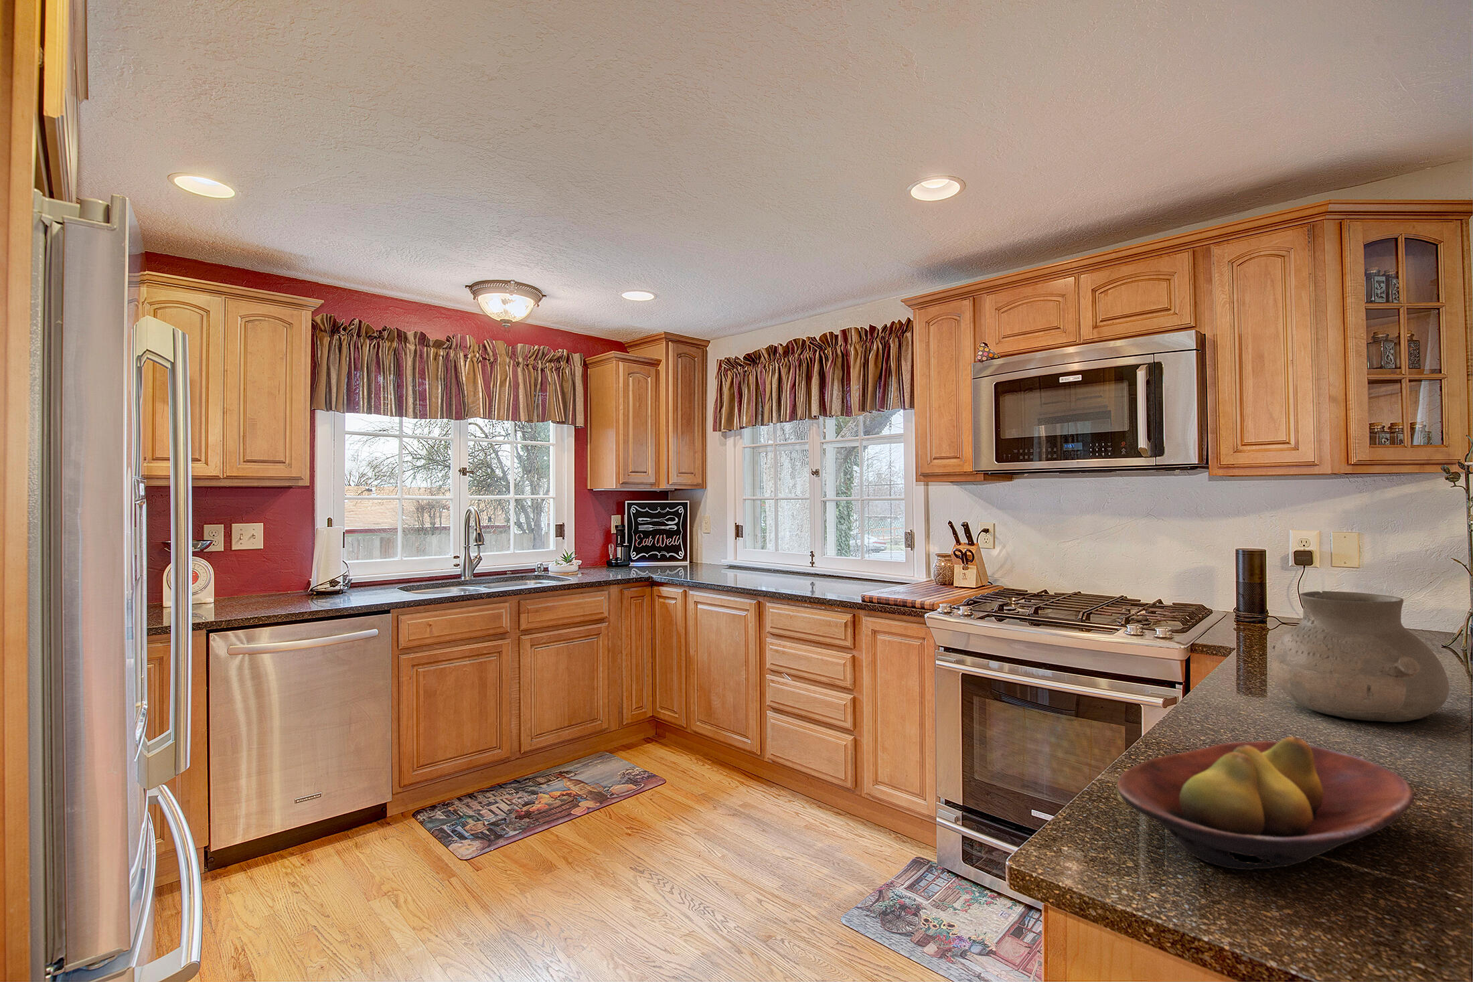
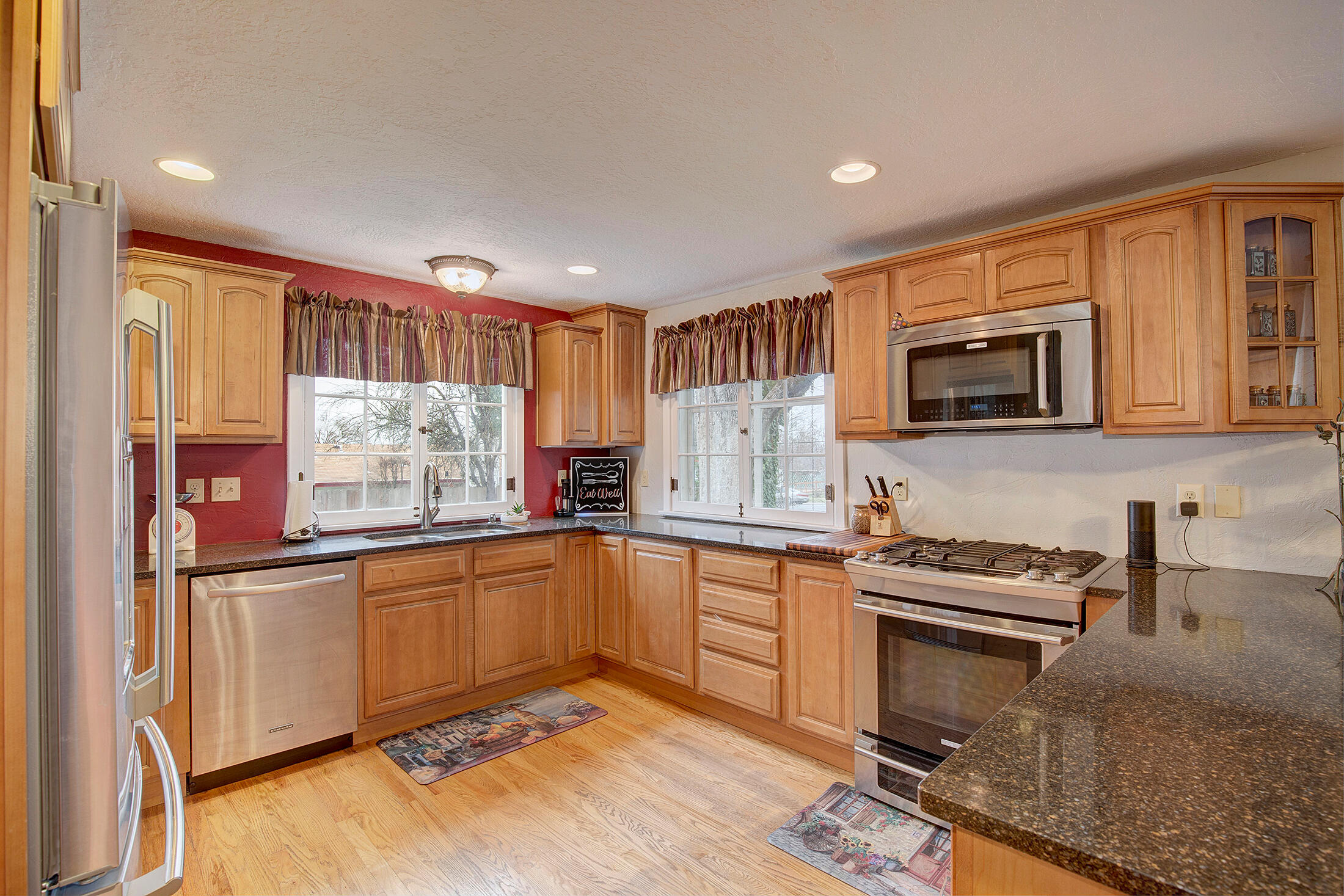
- vase (1354, 654)
- fruit bowl (1263, 787)
